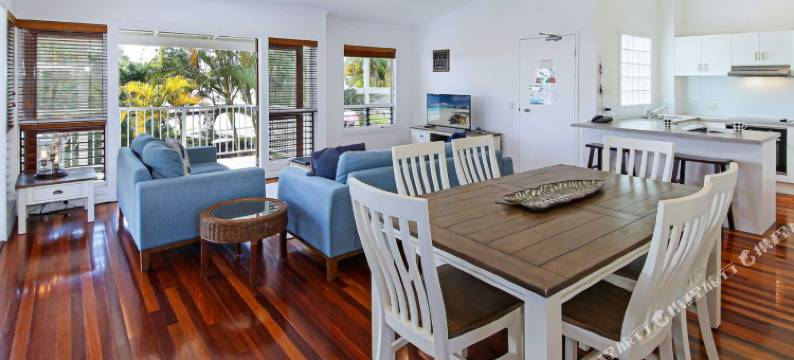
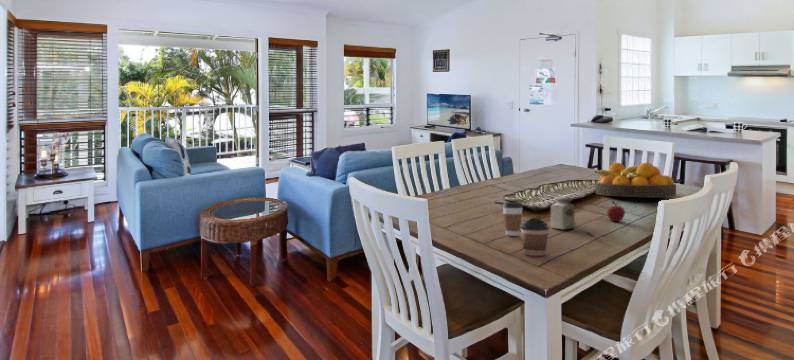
+ coffee cup (534, 235)
+ fruit bowl (634, 178)
+ apple (615, 210)
+ salt shaker (562, 212)
+ coffee cup (512, 218)
